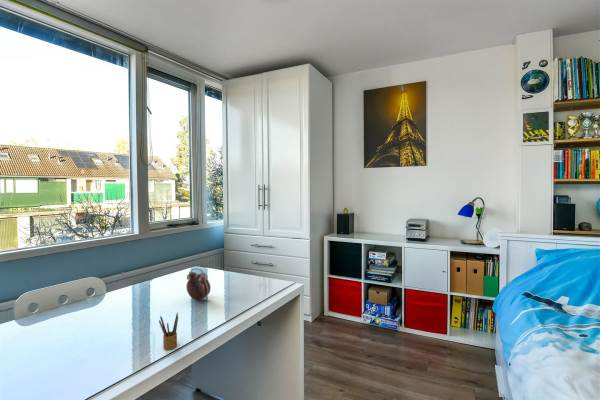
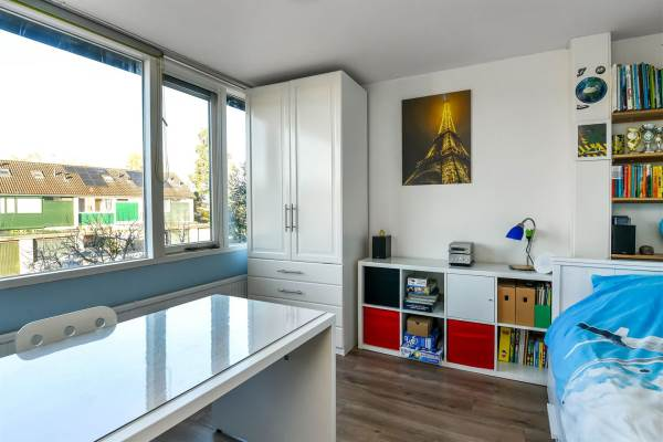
- pencil box (171, 331)
- alarm clock (198, 284)
